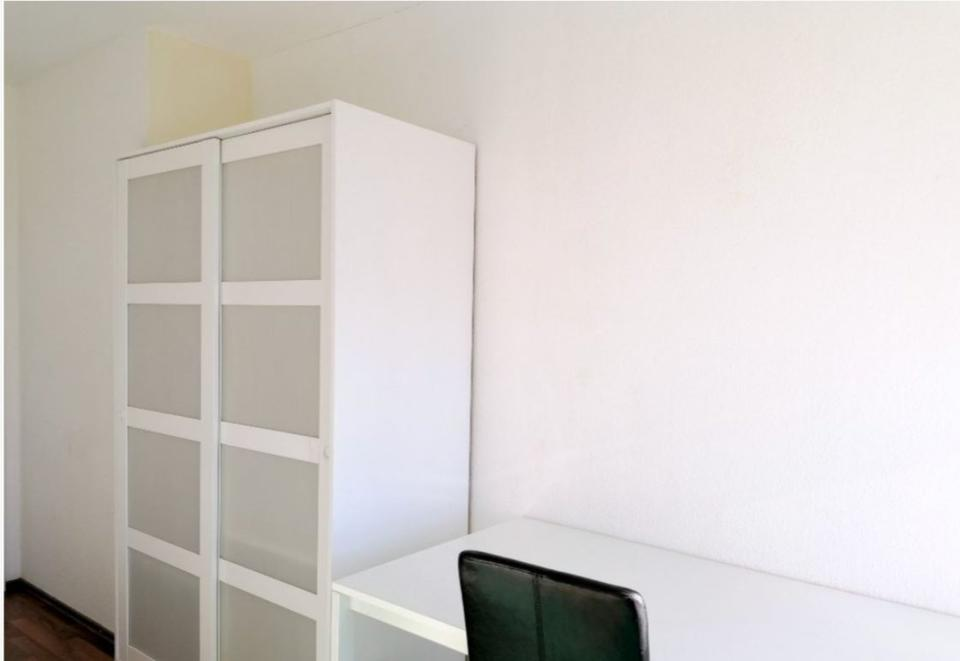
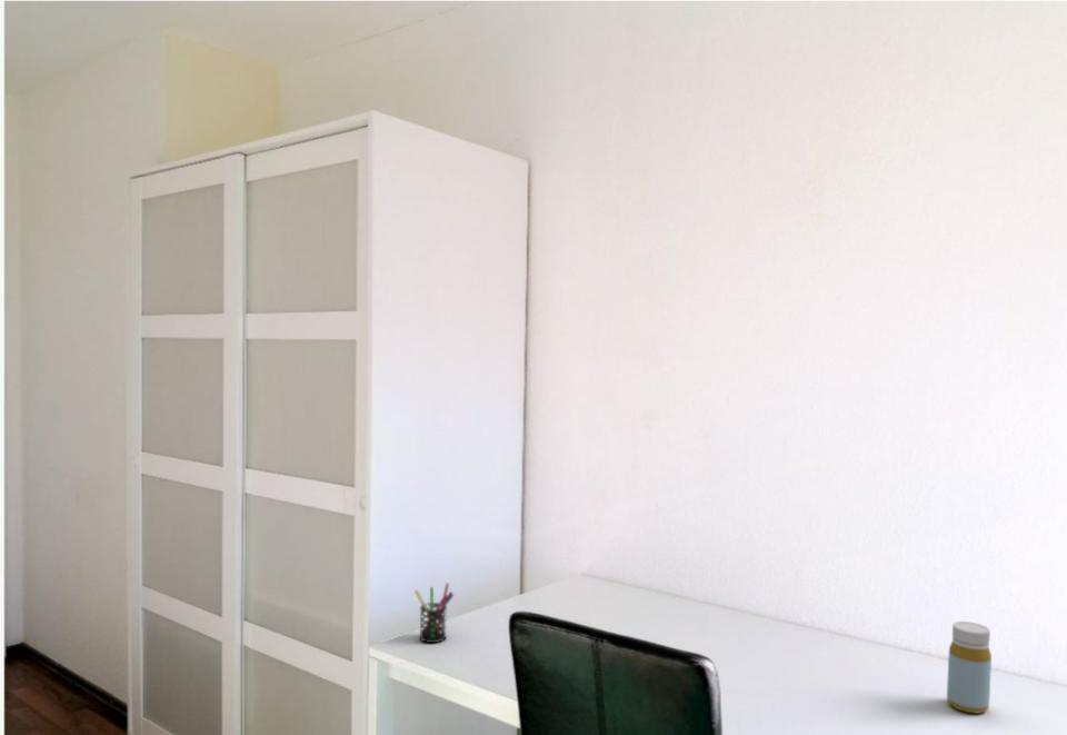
+ bottle (969, 666)
+ pen holder (435, 609)
